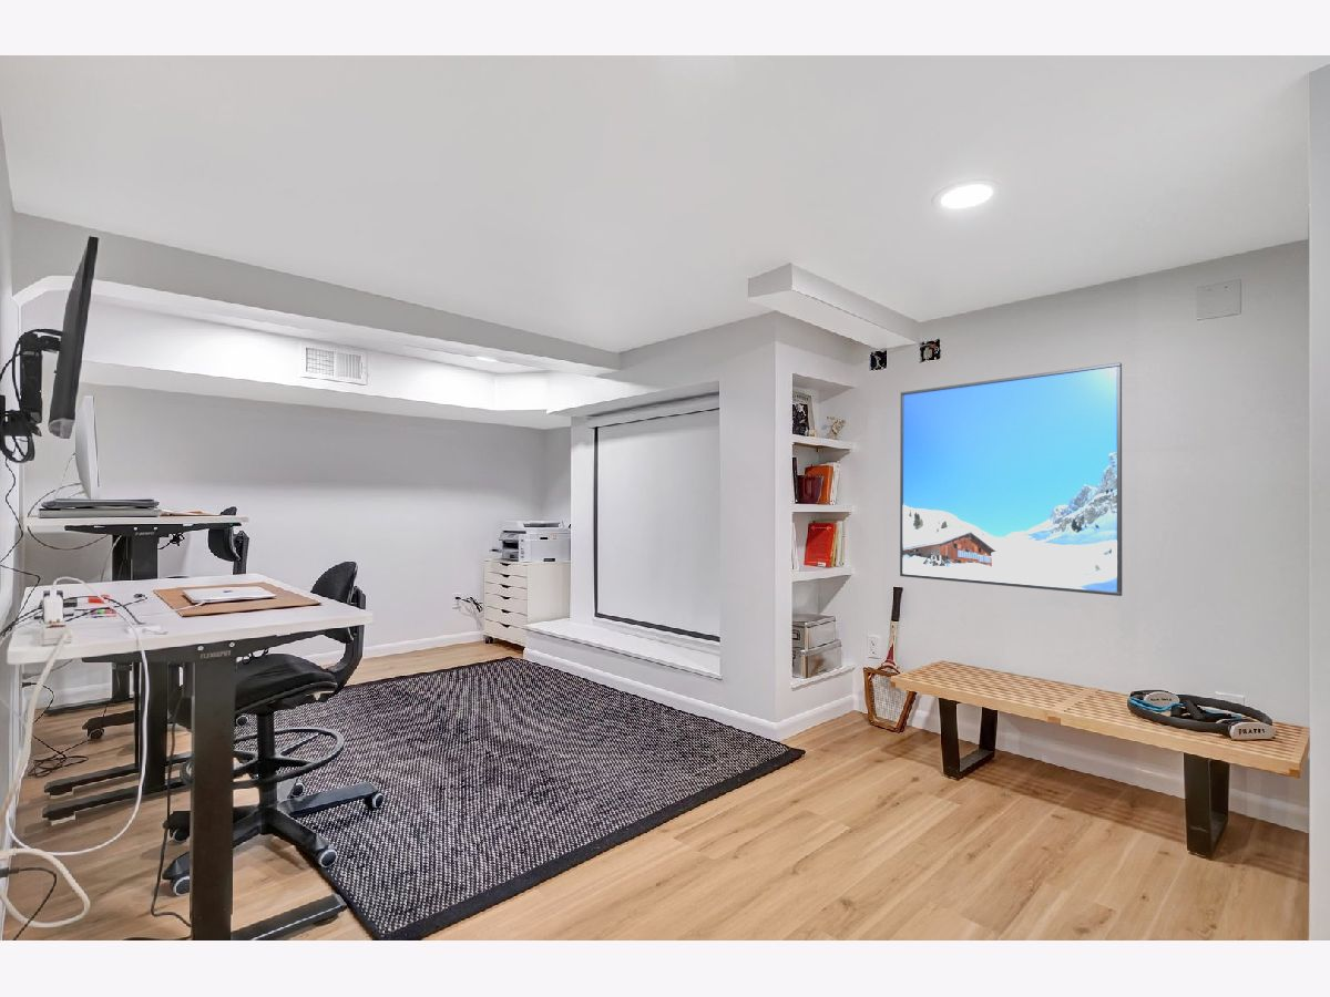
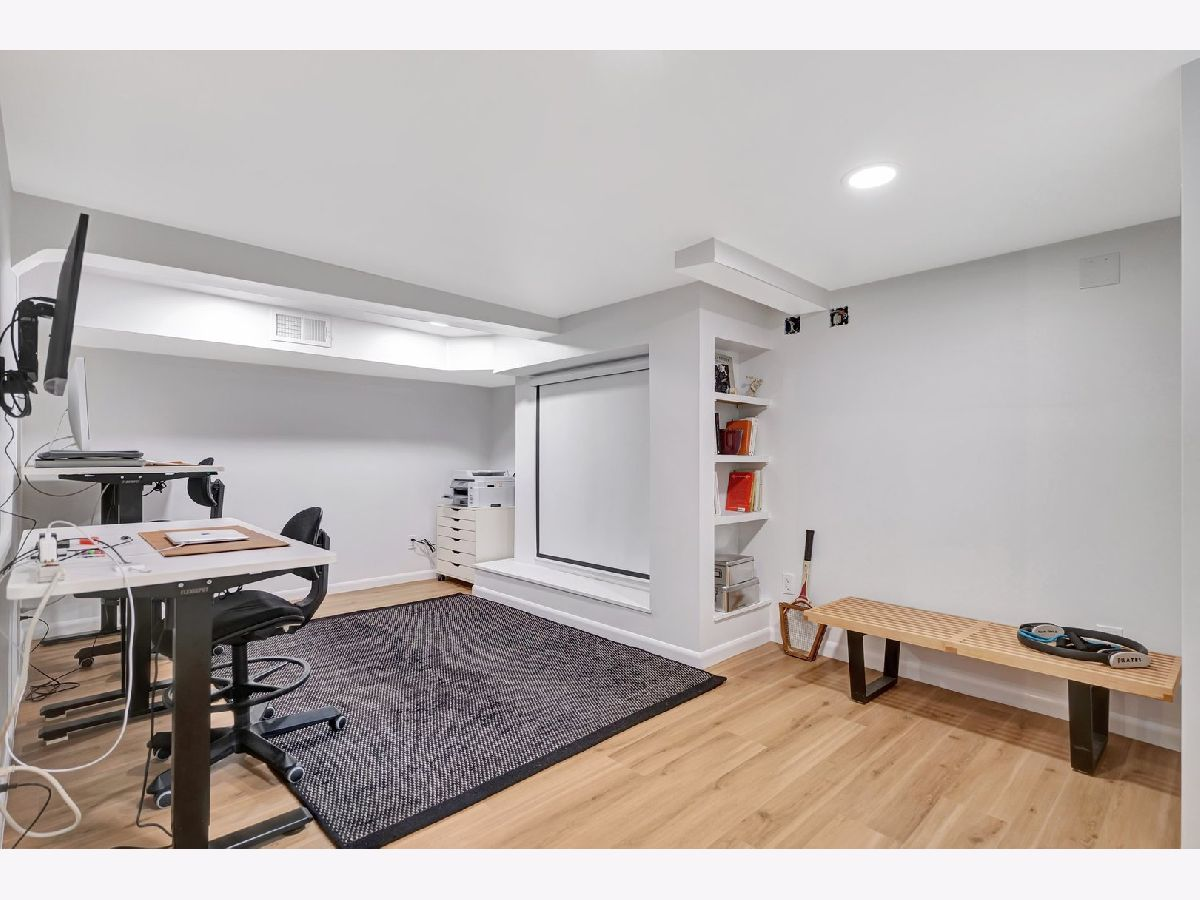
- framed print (998, 482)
